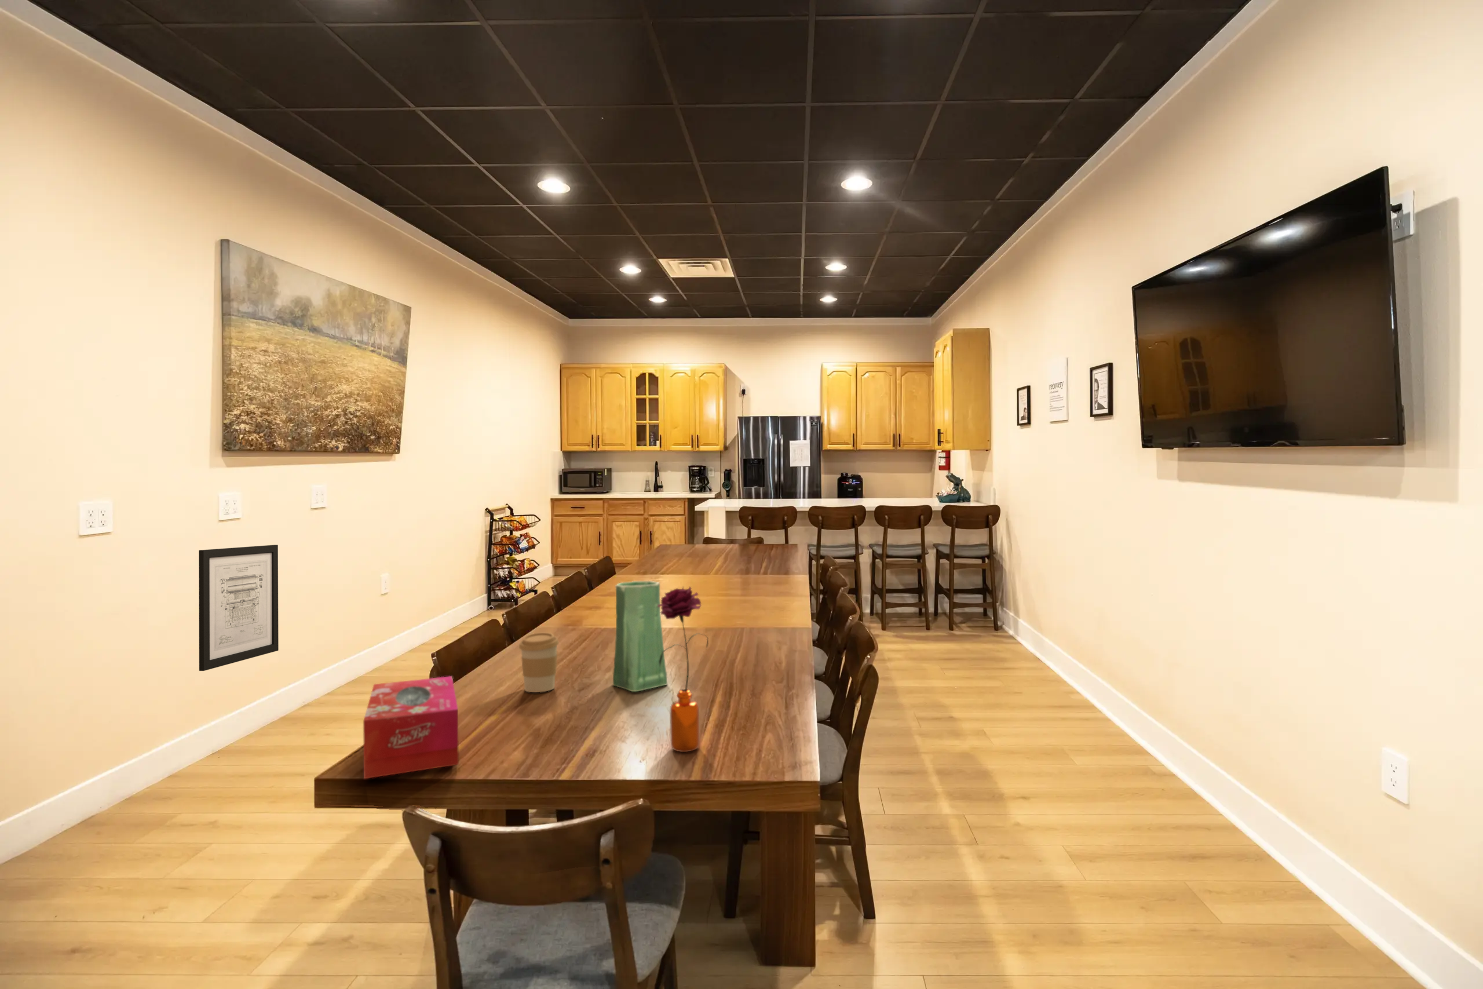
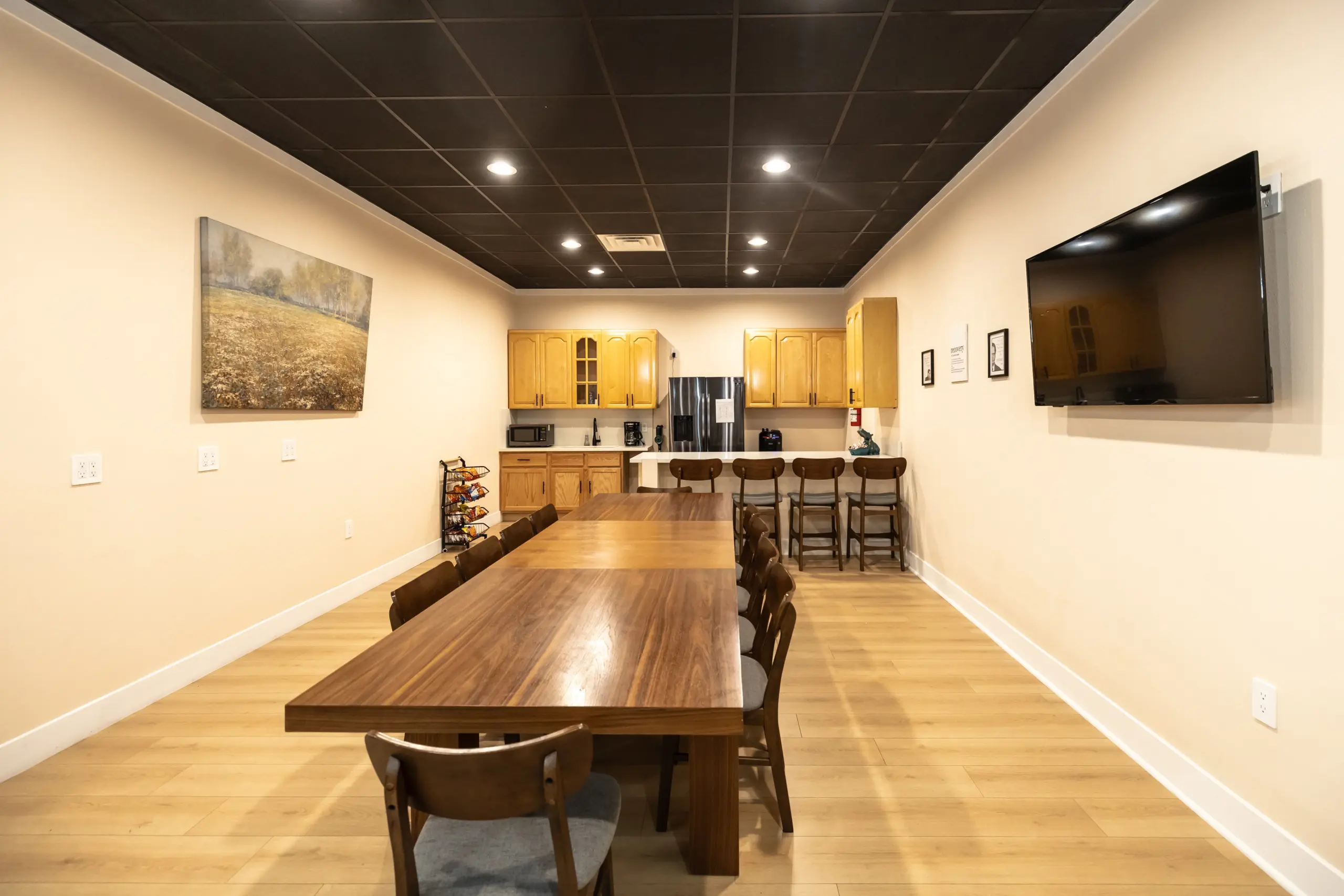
- tissue box (413, 721)
- vase (639, 634)
- flower (687, 667)
- coffee cup (538, 661)
- wall art (241, 603)
